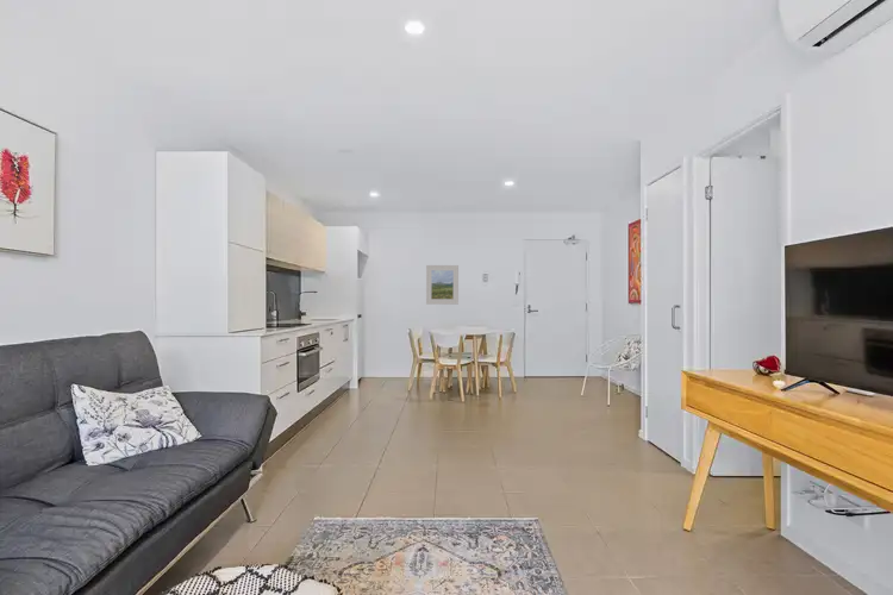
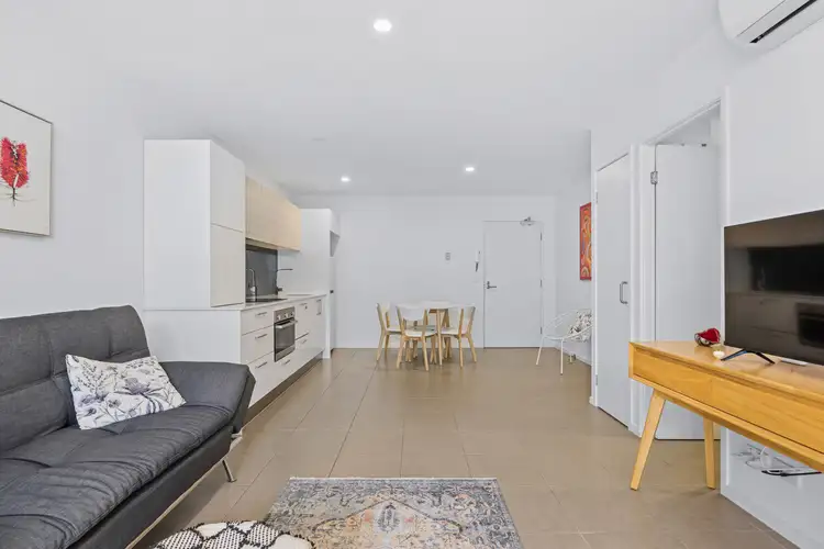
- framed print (442, 284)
